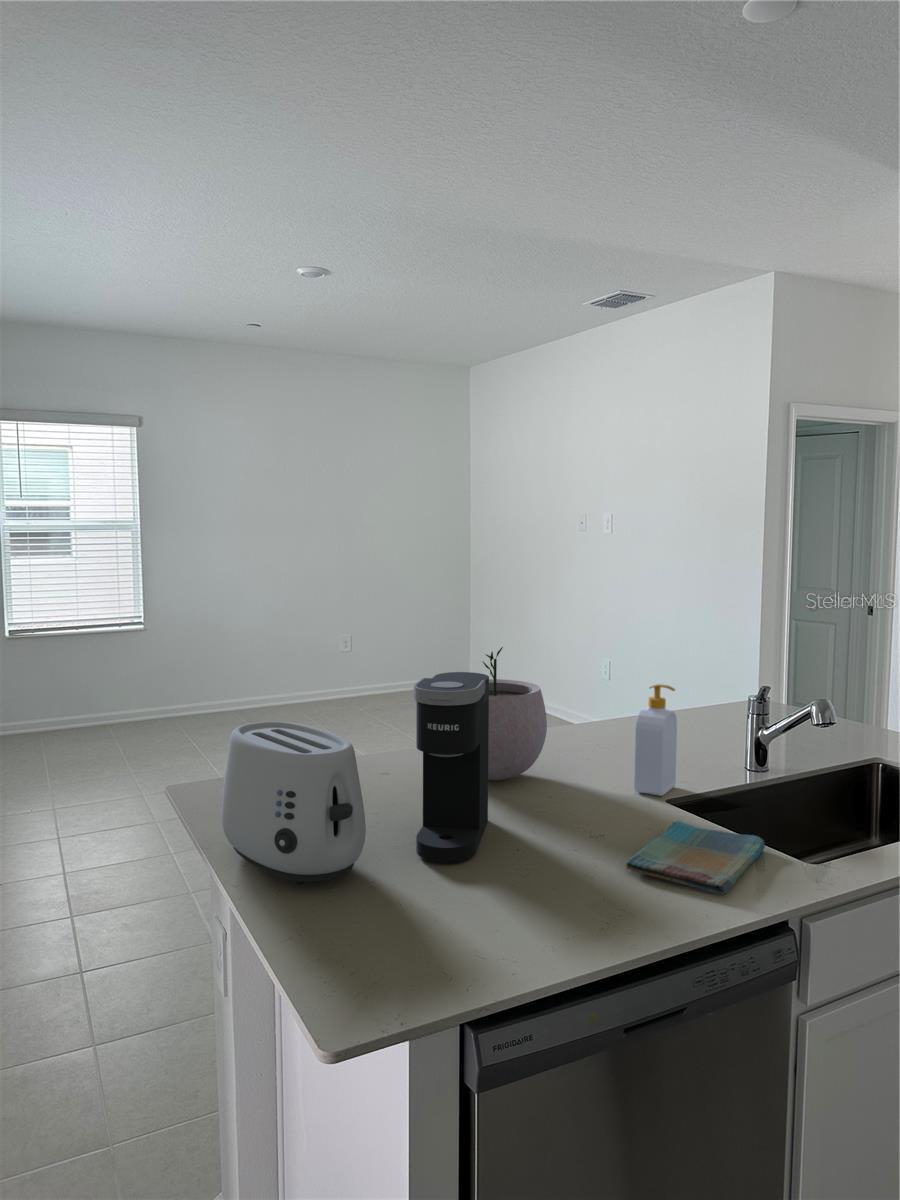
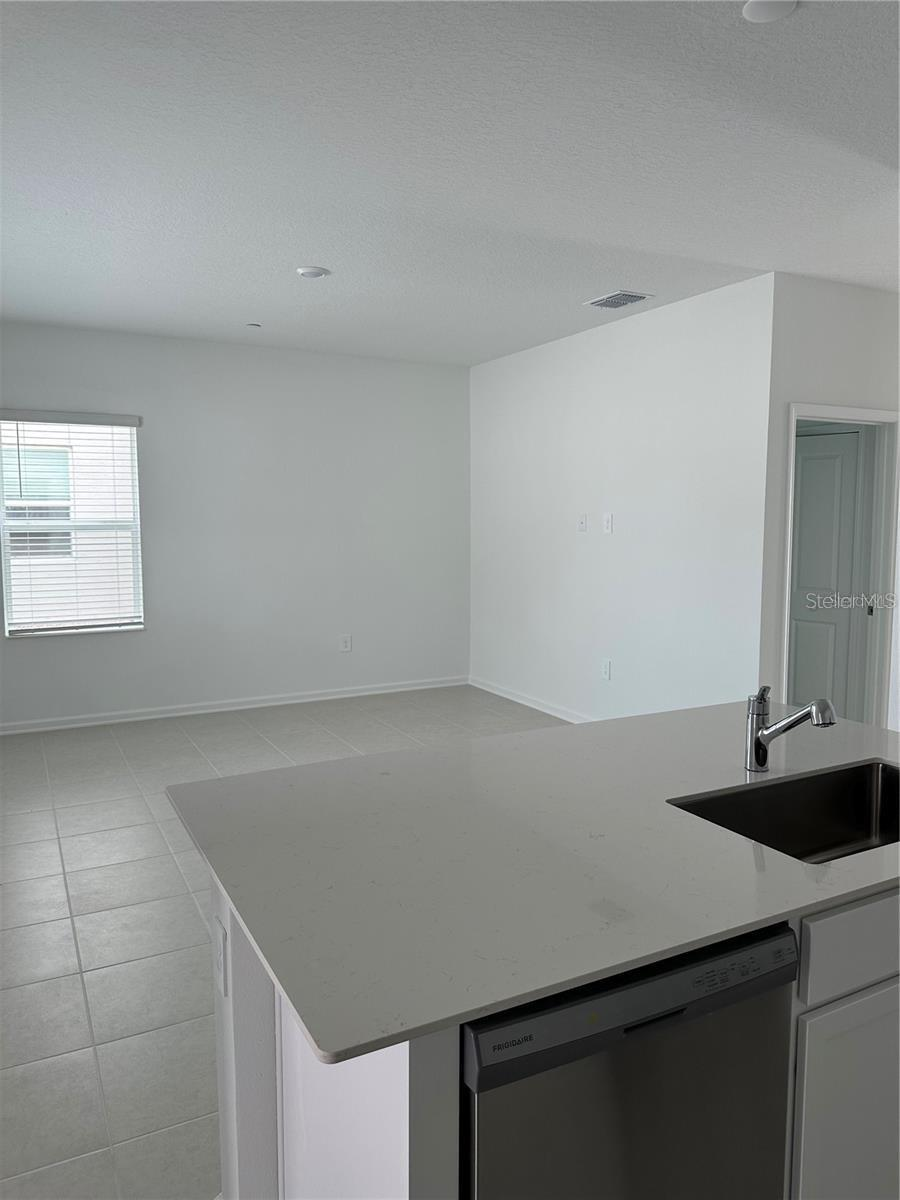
- plant pot (494, 712)
- toaster (290, 800)
- coffee maker (453, 758)
- soap bottle (657, 737)
- dish towel (697, 853)
